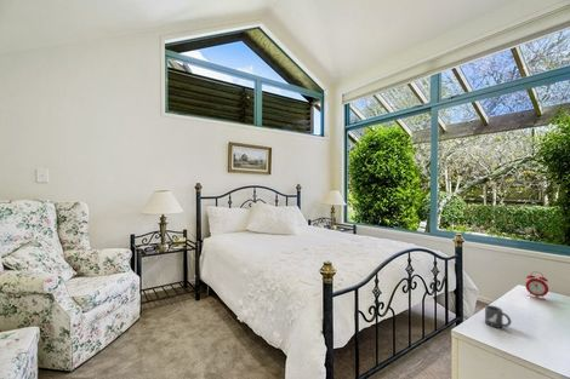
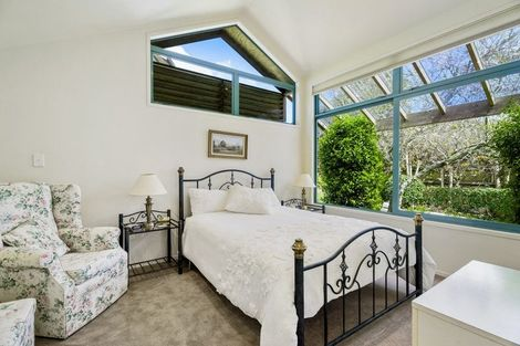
- mug (497, 317)
- alarm clock (536, 285)
